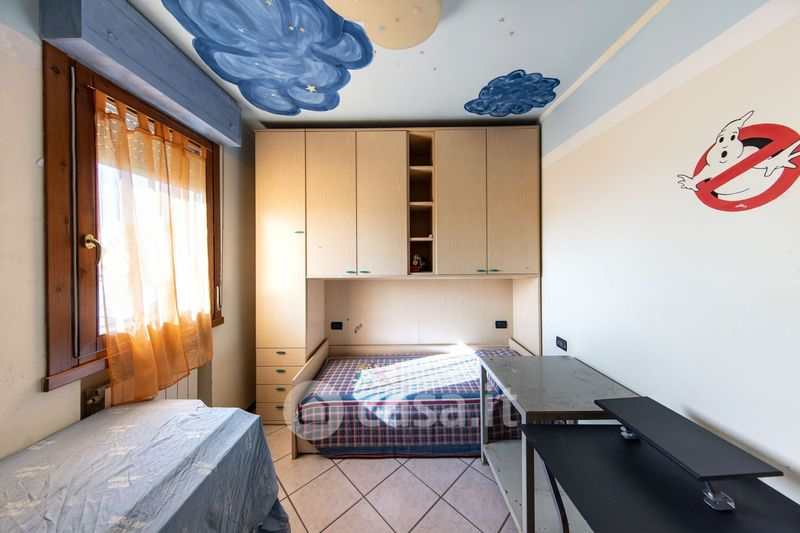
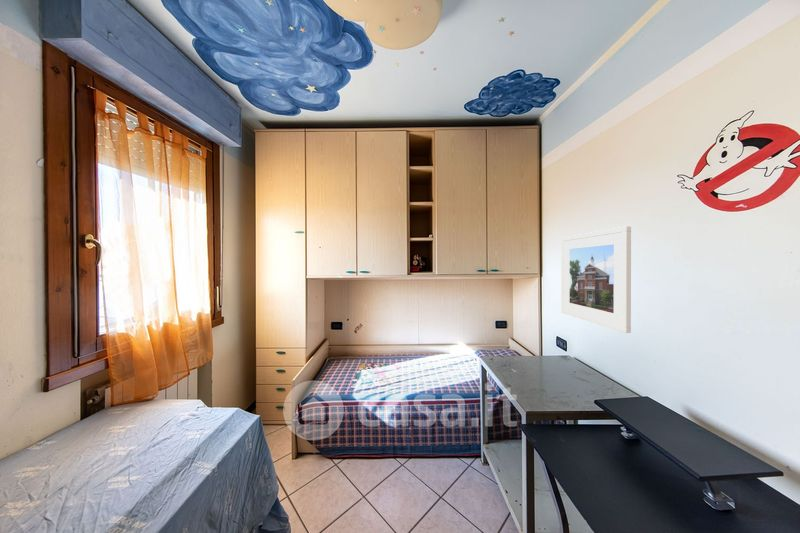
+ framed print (589, 277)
